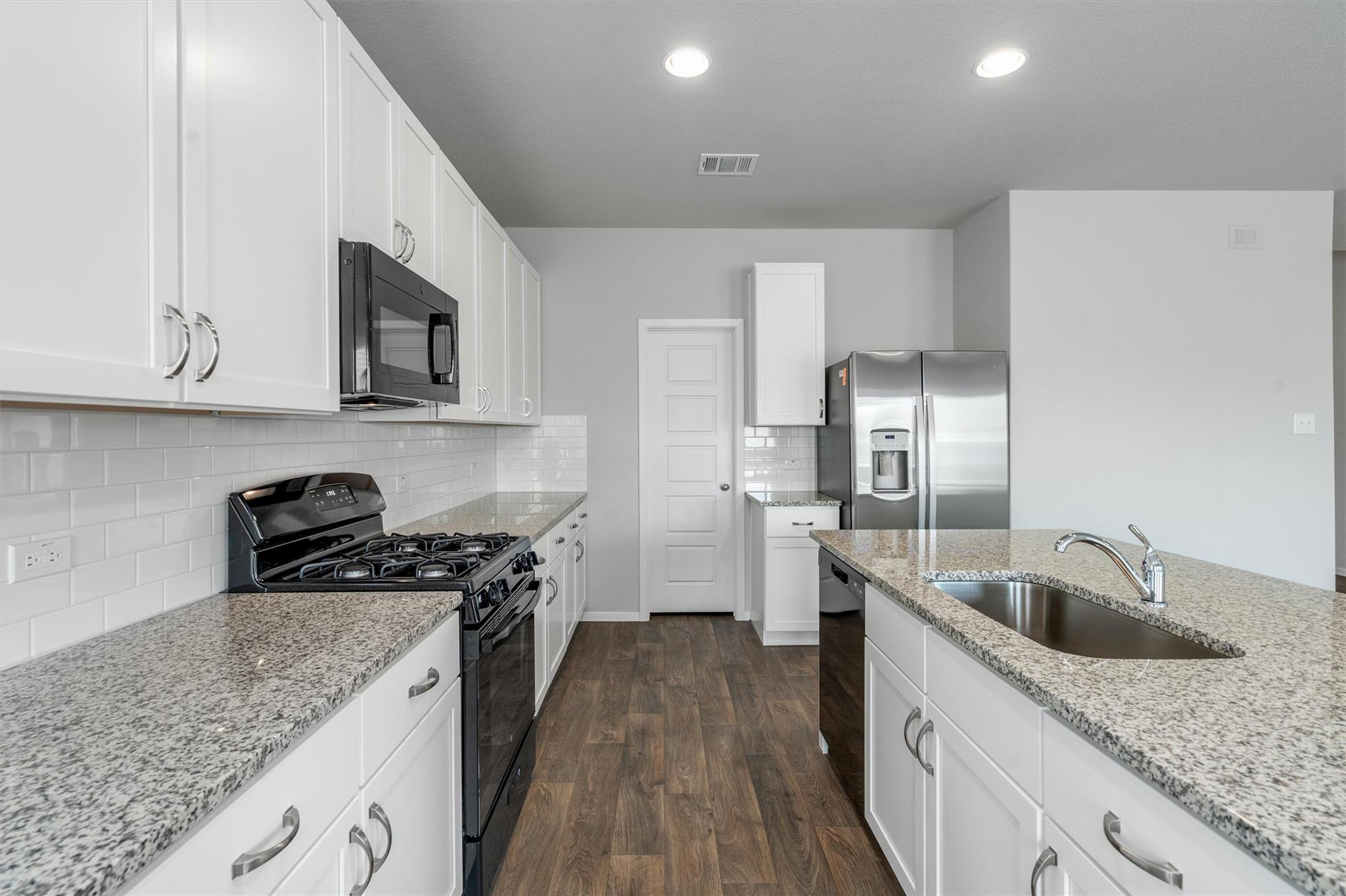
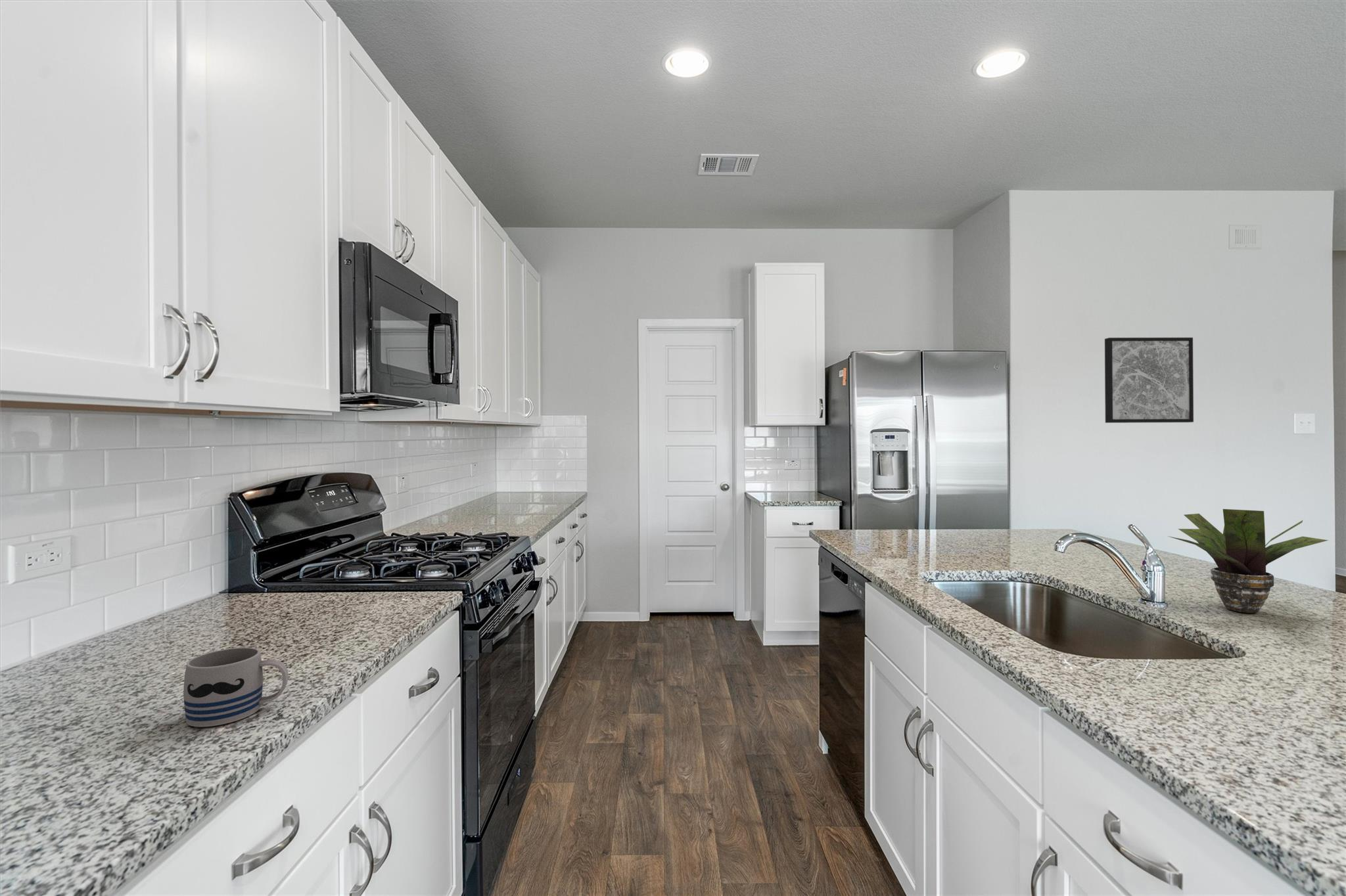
+ potted plant (1245, 558)
+ wall art (1149, 380)
+ mug (237, 683)
